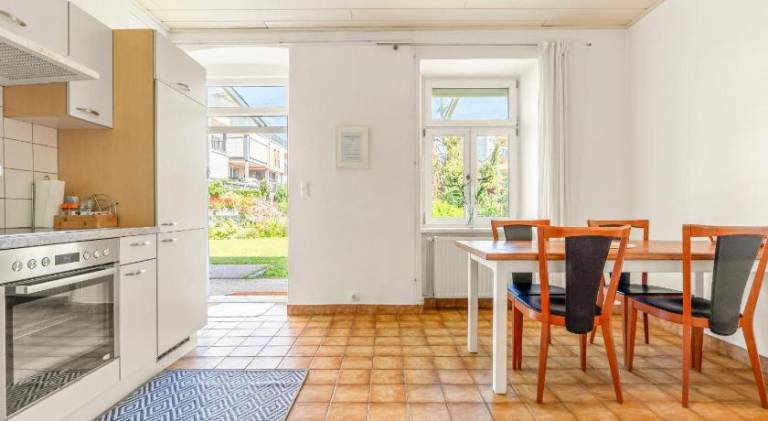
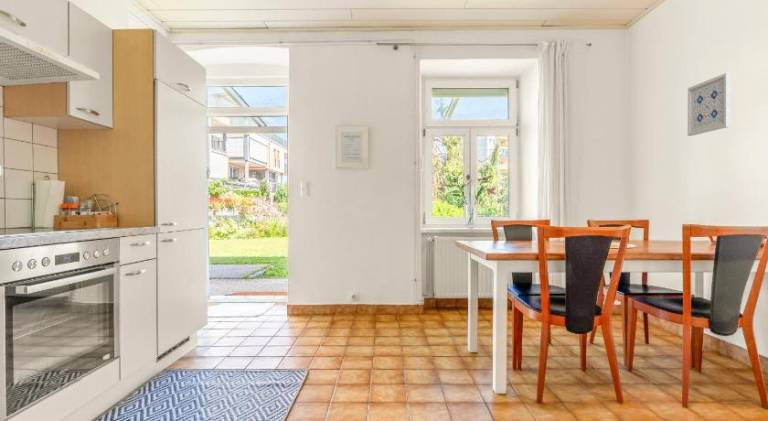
+ wall art (707, 106)
